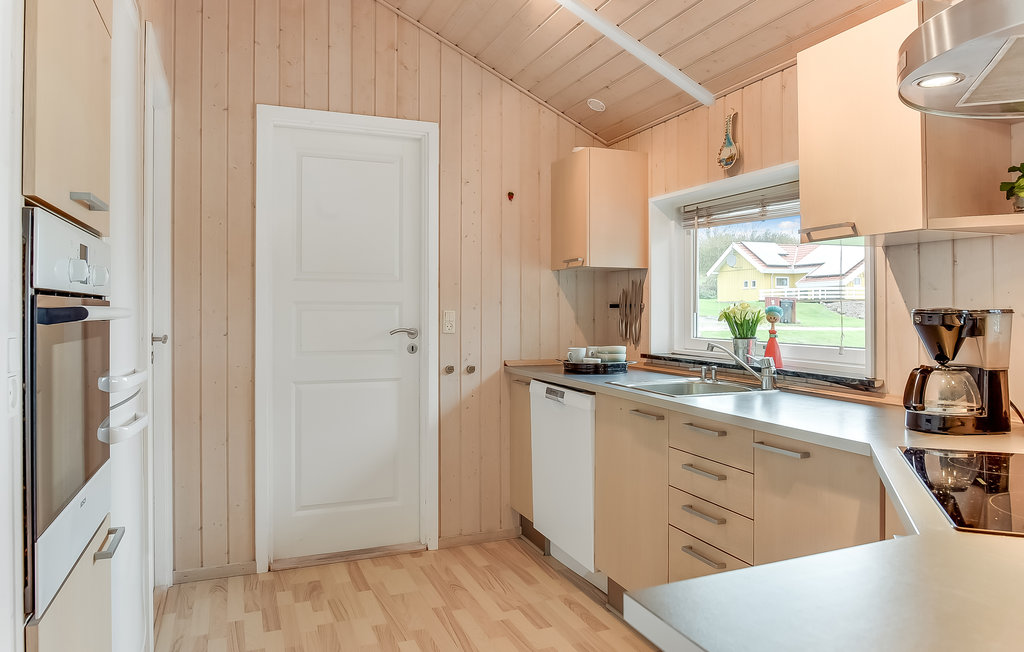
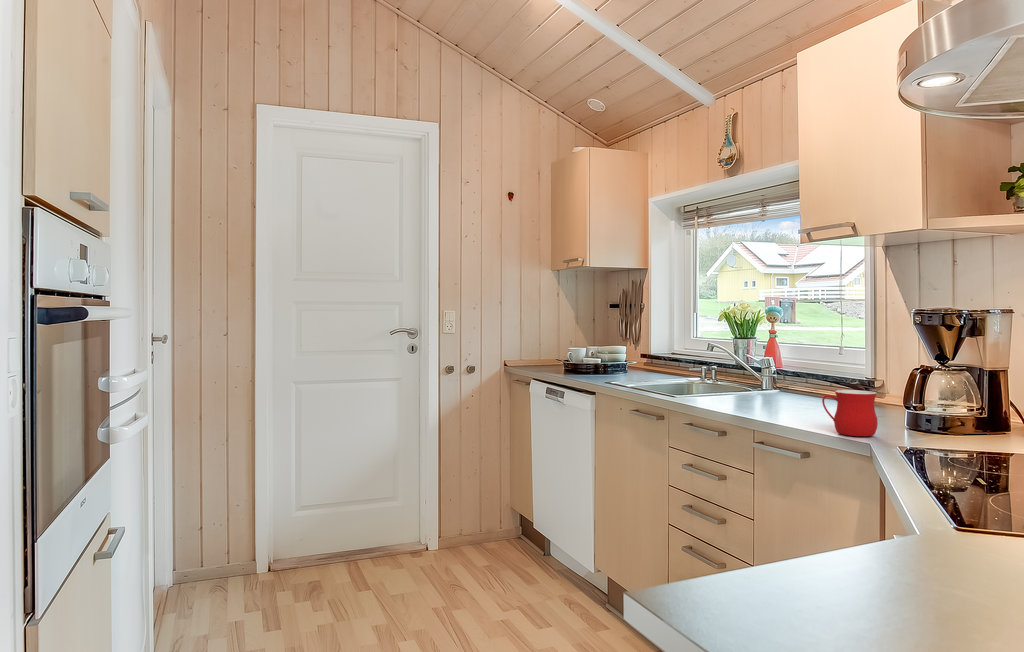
+ mug (849, 412)
